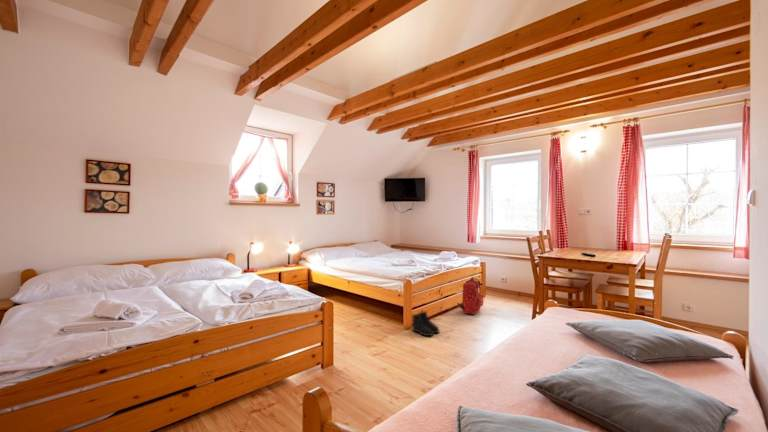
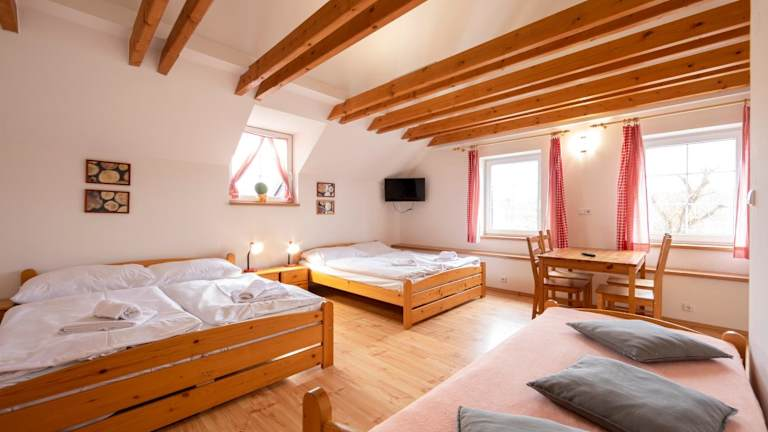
- boots (425, 322)
- backpack (469, 294)
